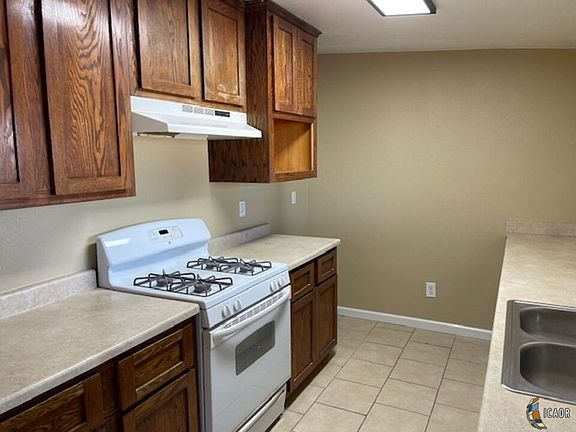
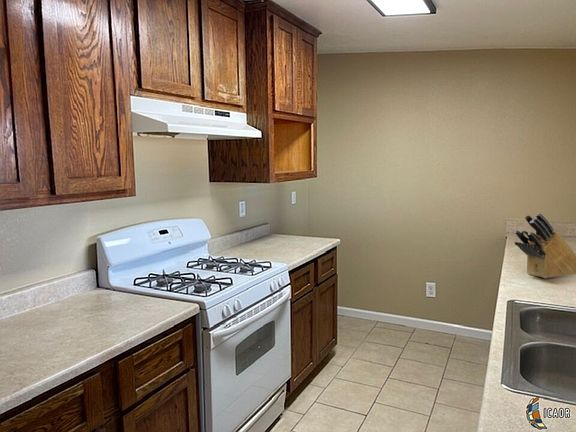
+ knife block (550, 243)
